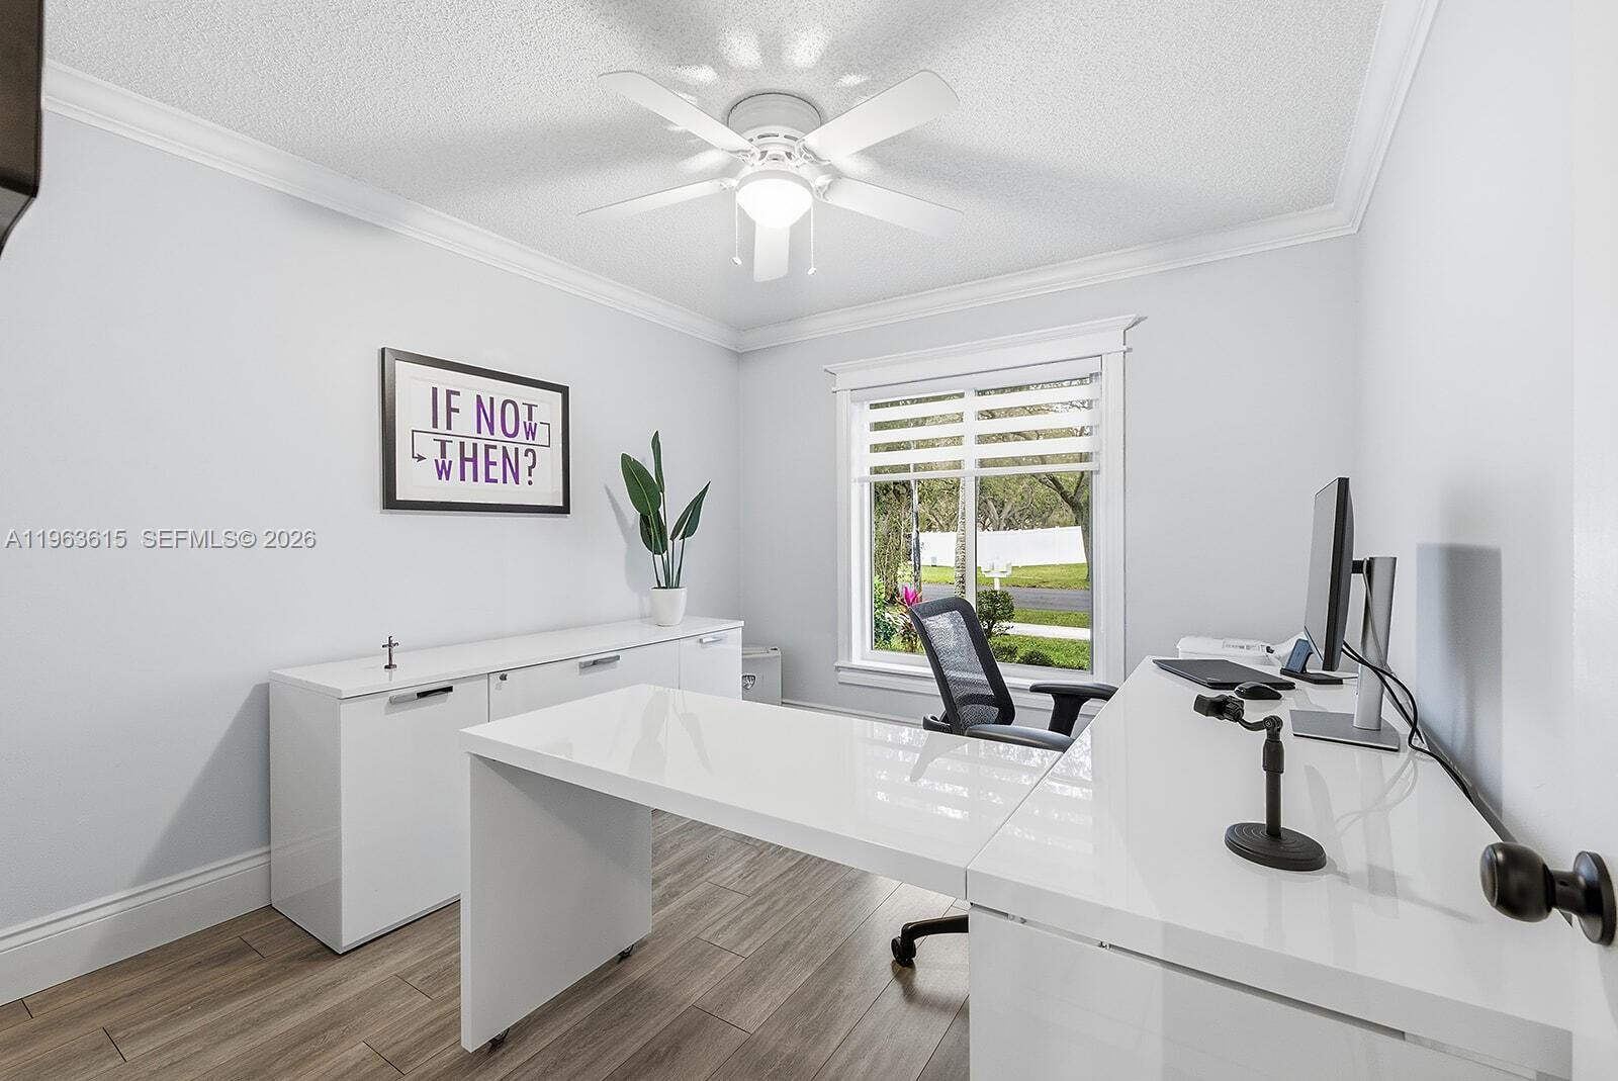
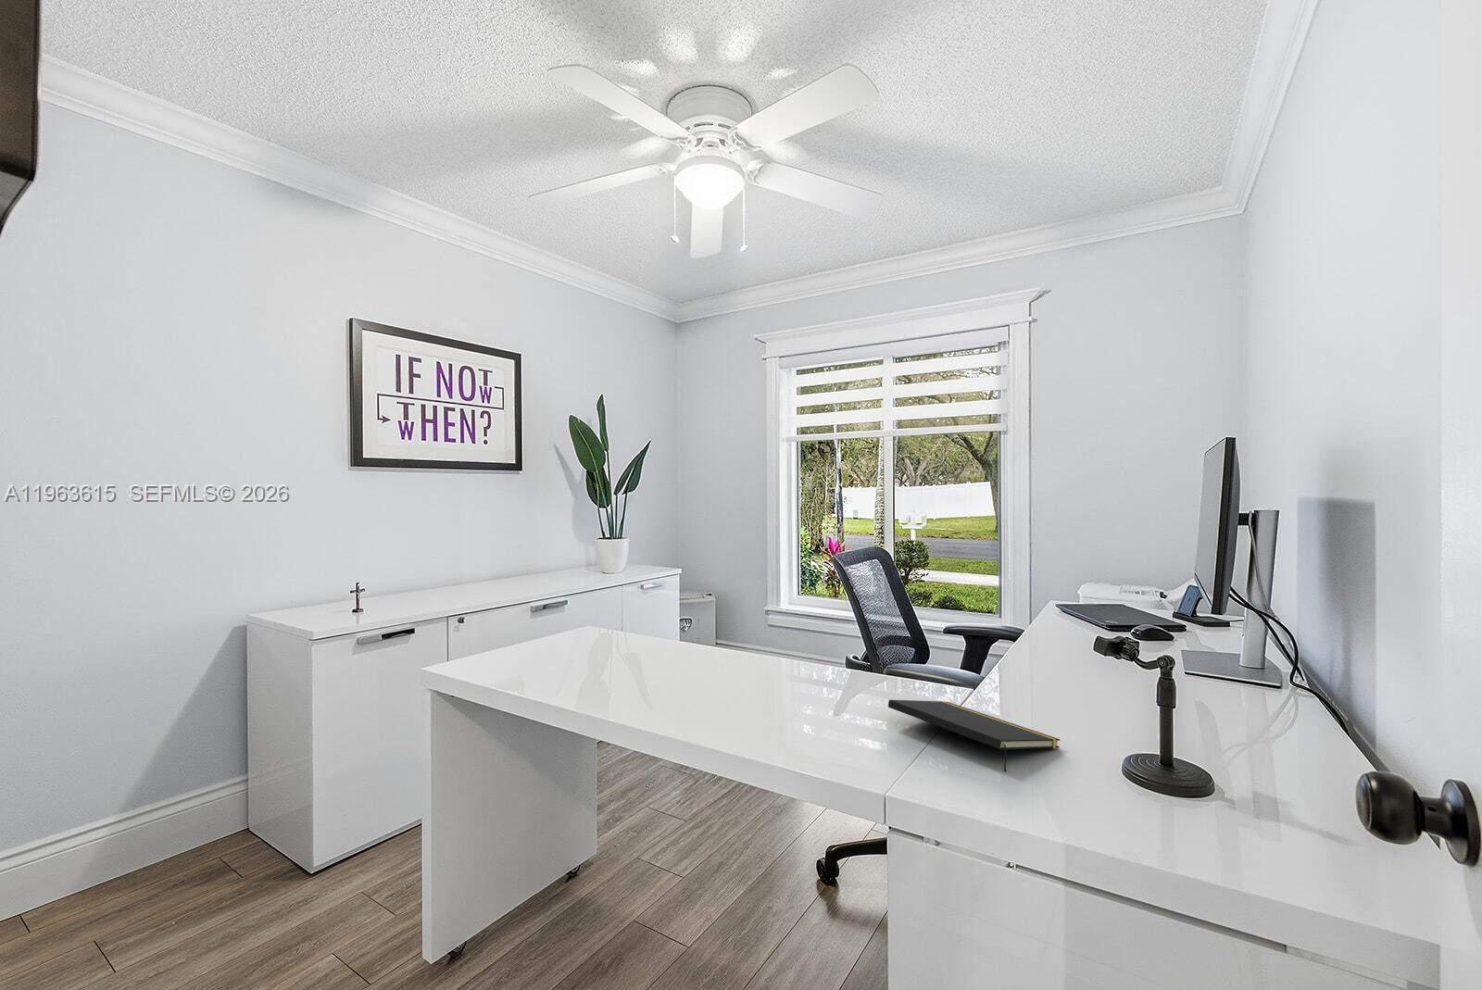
+ notepad (970, 723)
